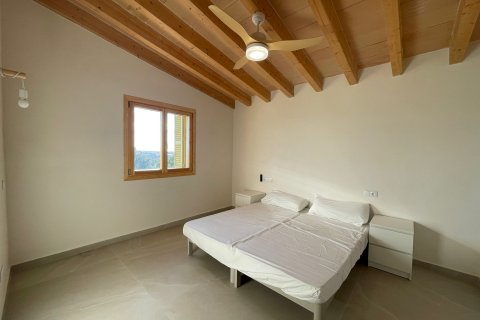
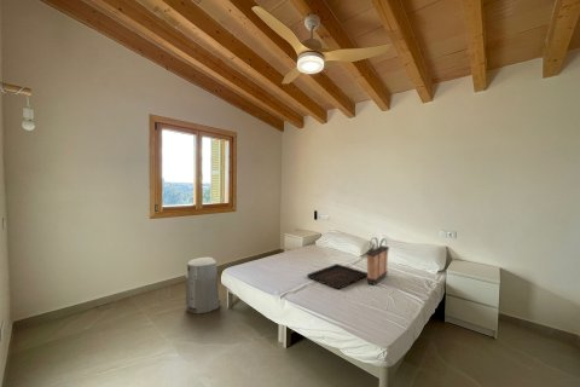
+ shopping bag (377, 259)
+ air purifier (202, 283)
+ serving tray (337, 275)
